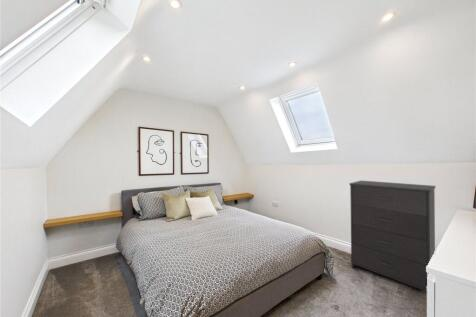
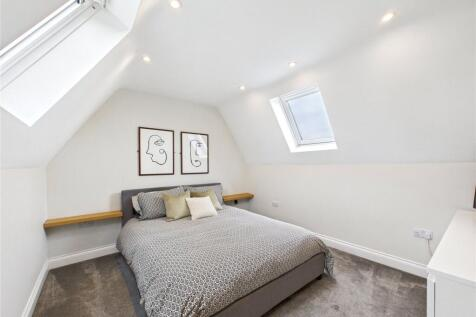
- dresser (389, 229)
